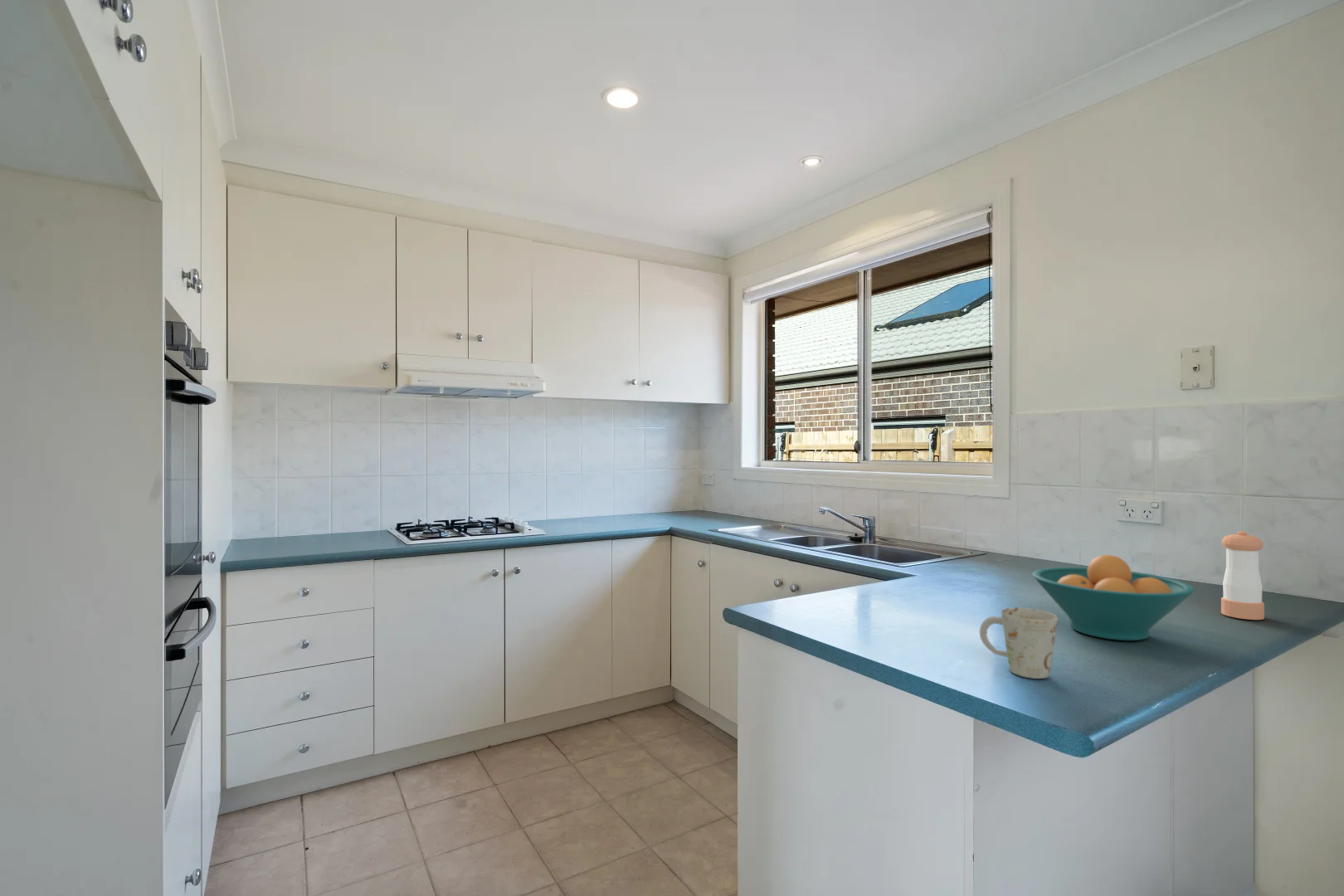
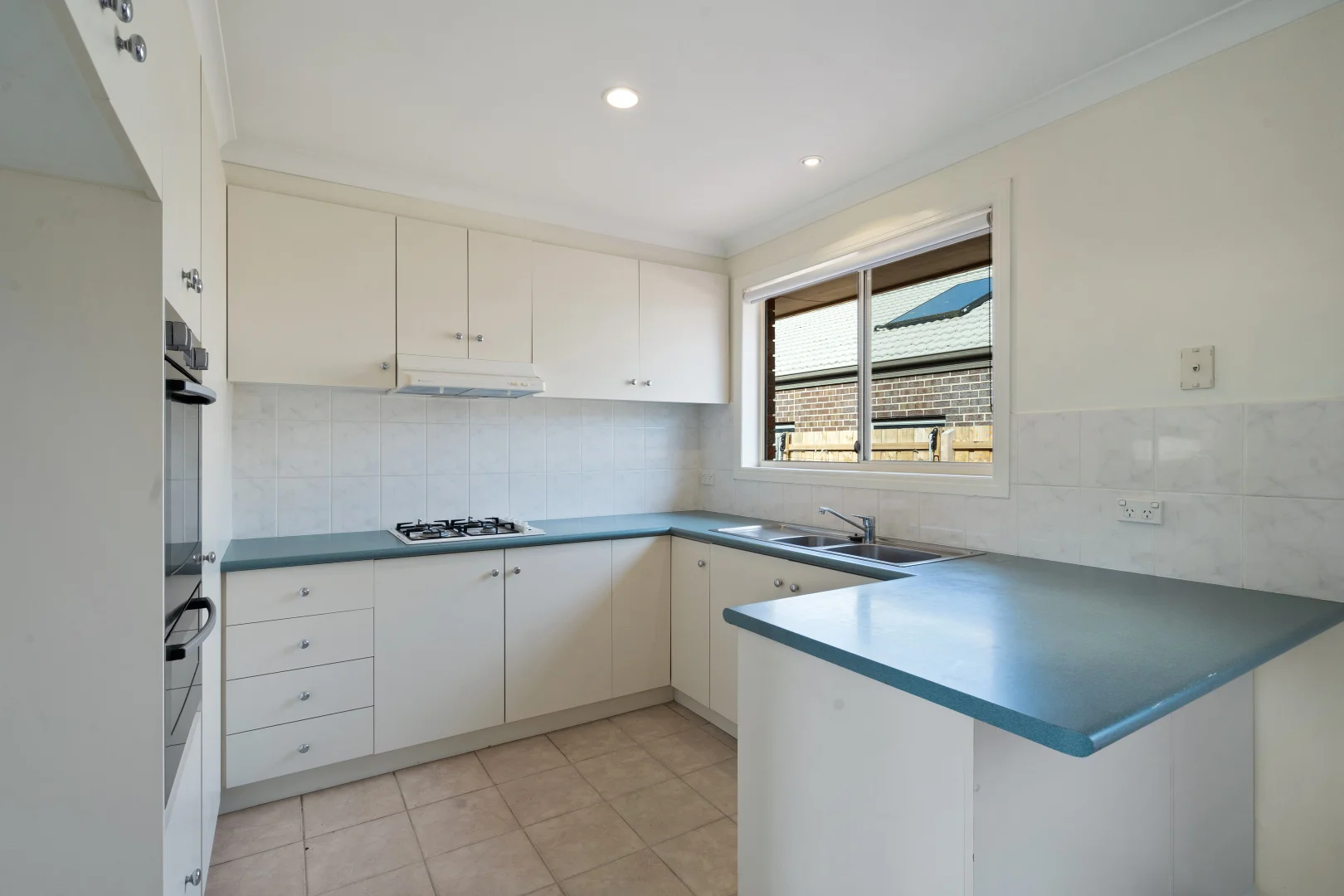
- pepper shaker (1242, 573)
- mug (1015, 640)
- fruit bowl (1108, 593)
